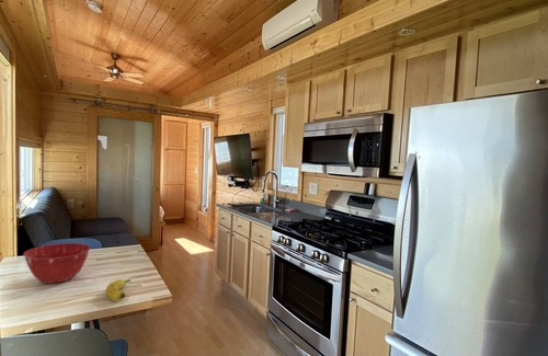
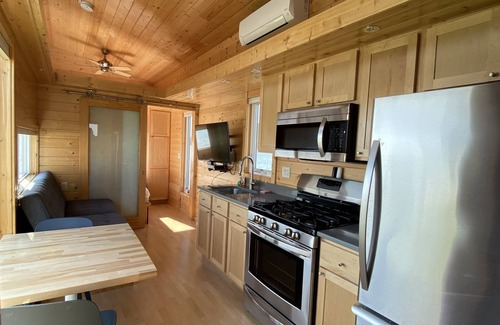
- mixing bowl (58, 264)
- banana (121, 287)
